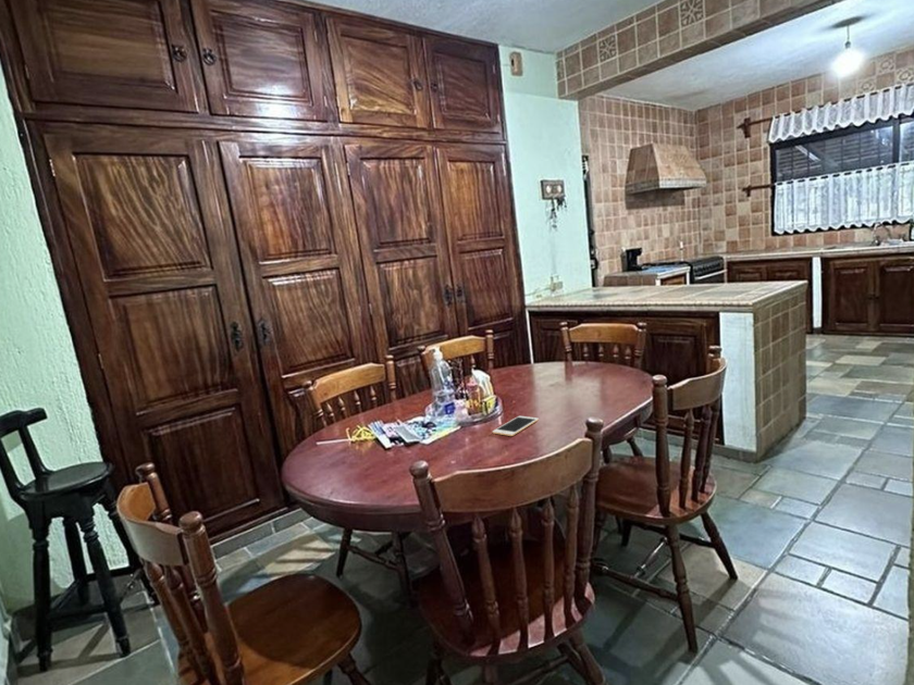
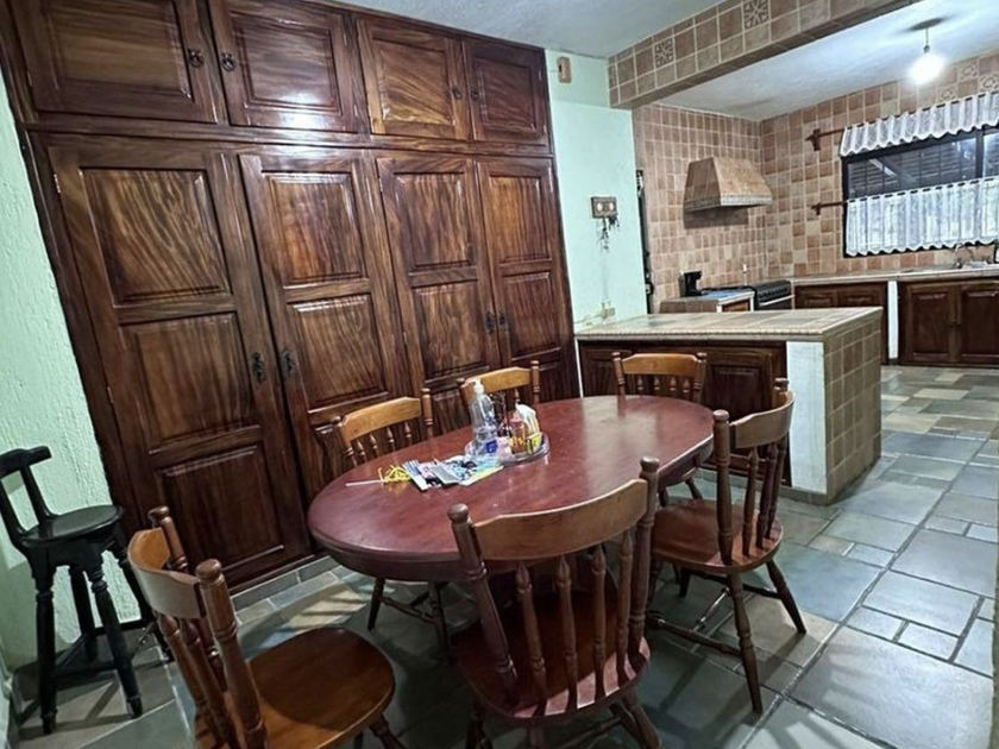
- cell phone (516, 425)
